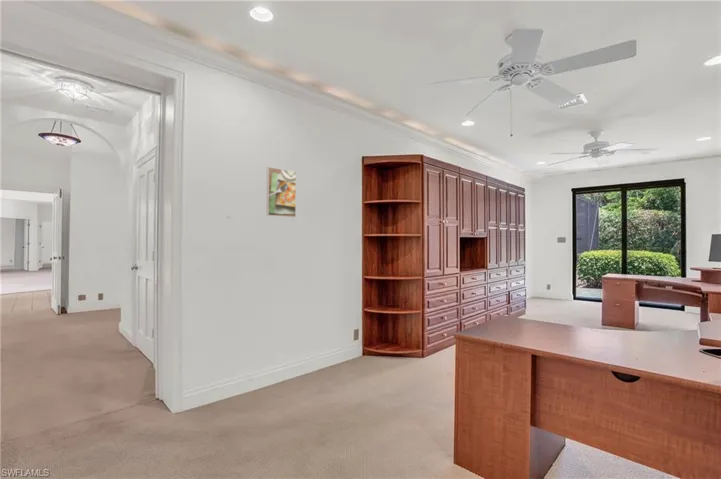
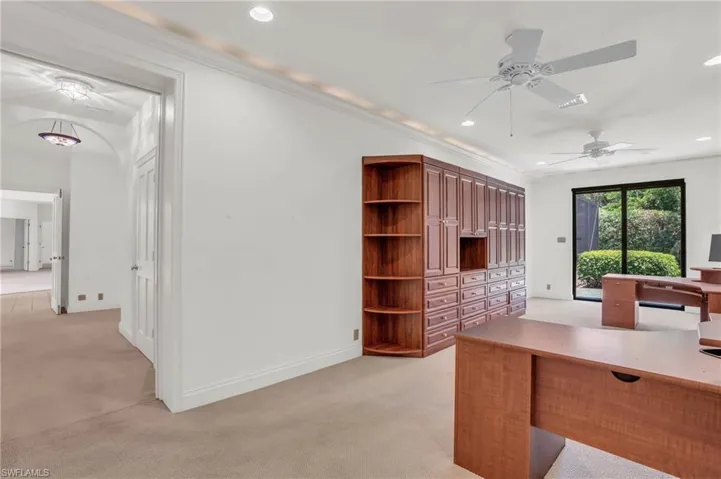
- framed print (281, 192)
